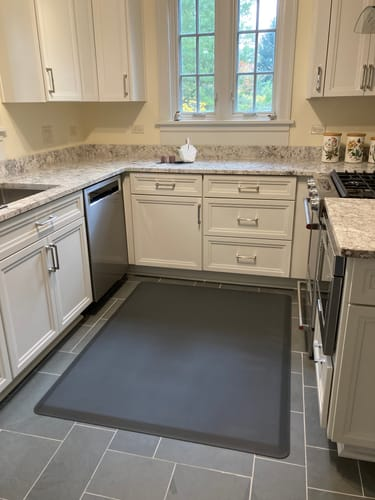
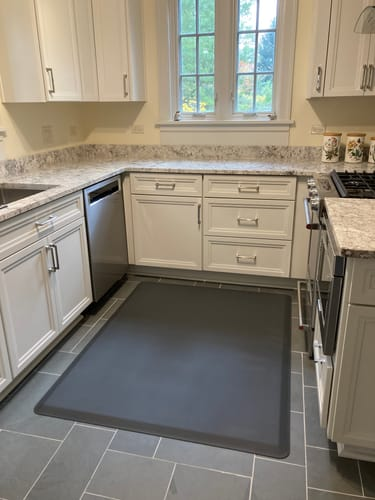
- kettle (179, 150)
